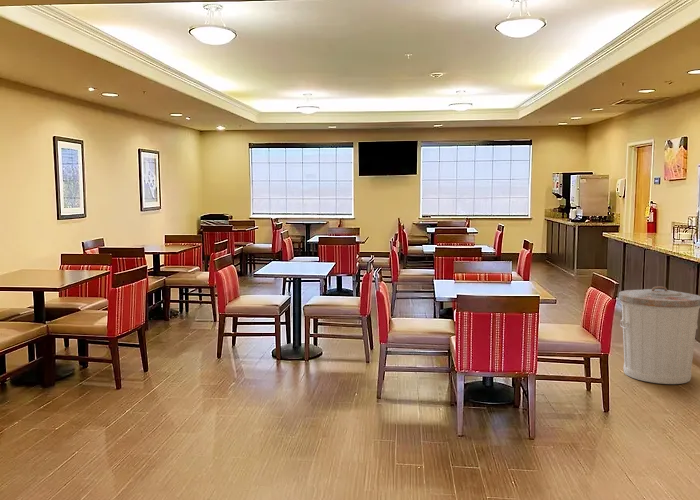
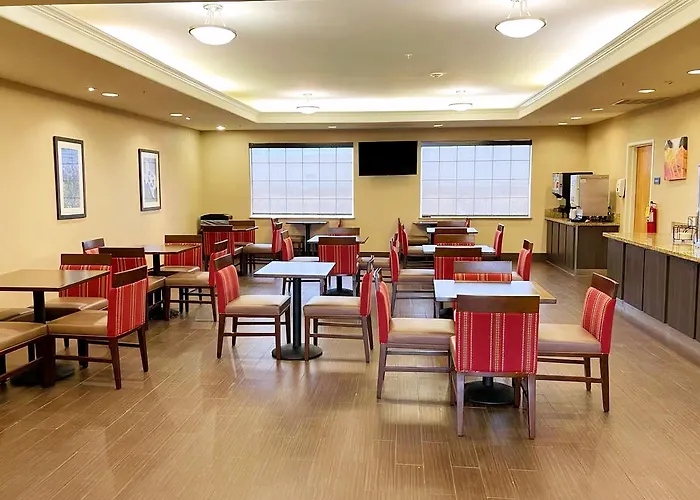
- trash can (658, 331)
